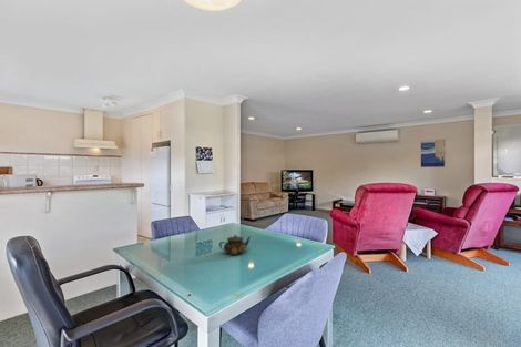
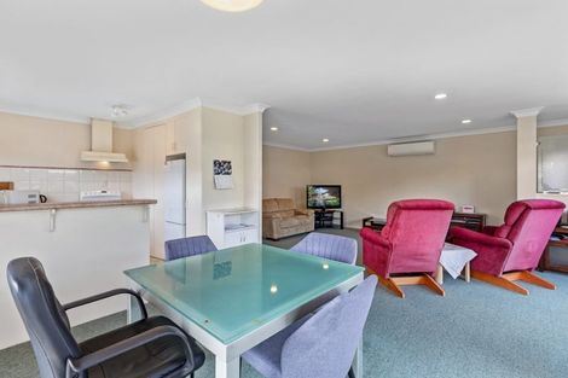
- wall art (432, 153)
- teapot (235, 243)
